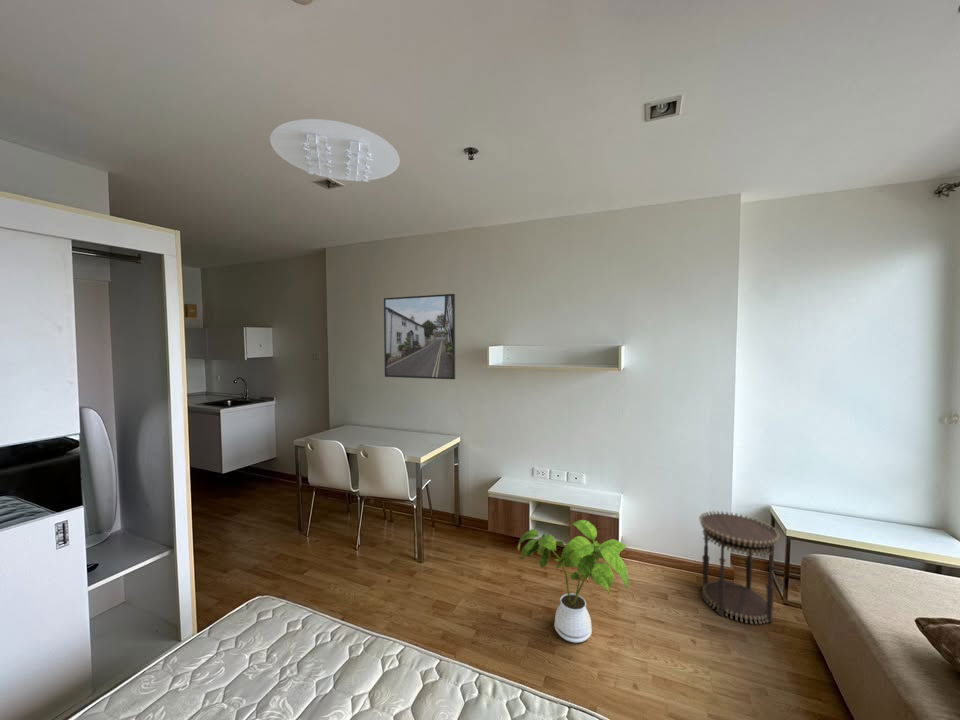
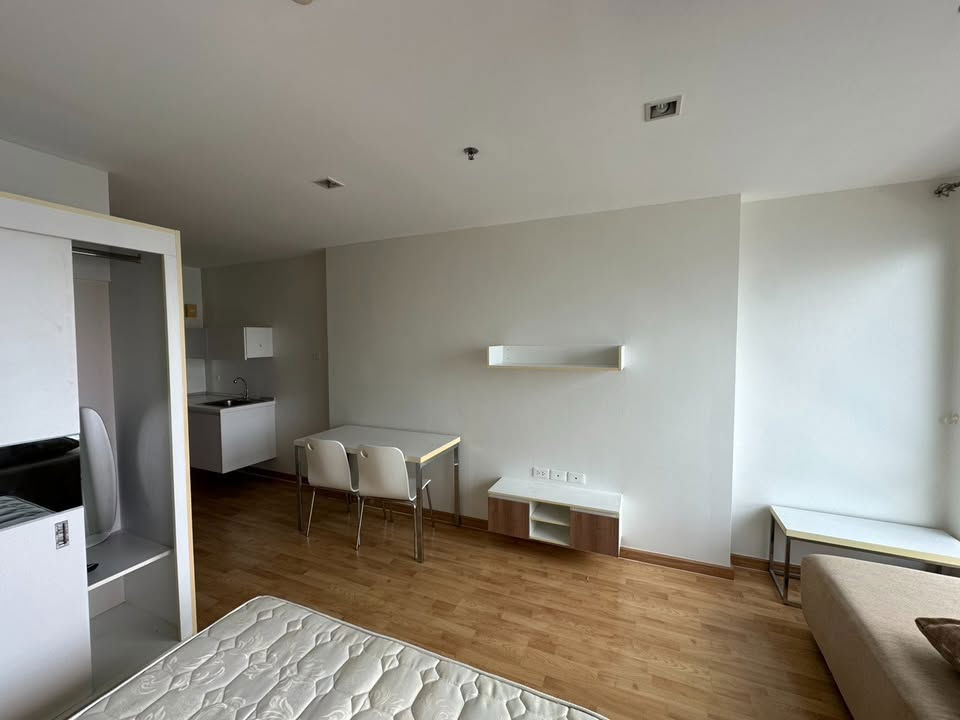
- side table (746, 564)
- house plant (584, 581)
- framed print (418, 337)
- ceiling light (338, 161)
